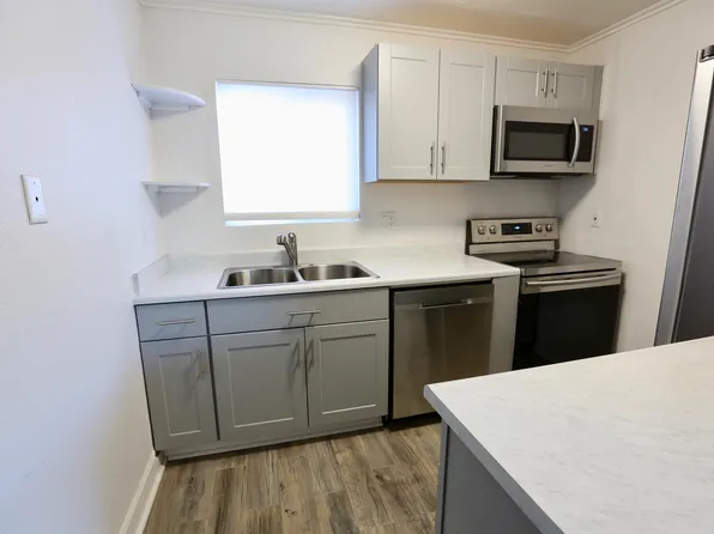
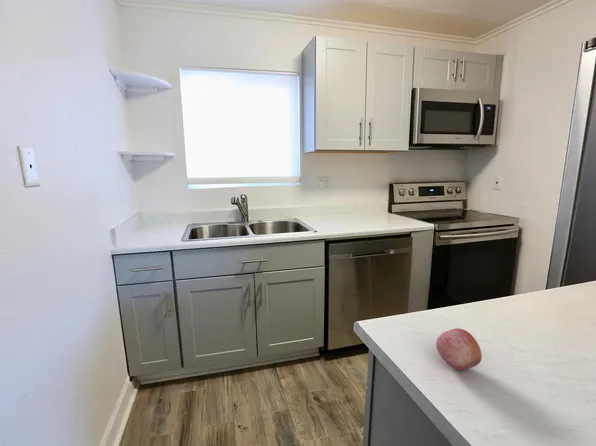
+ fruit (458, 348)
